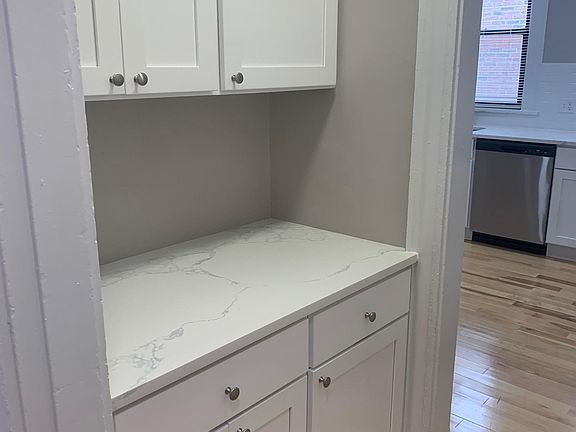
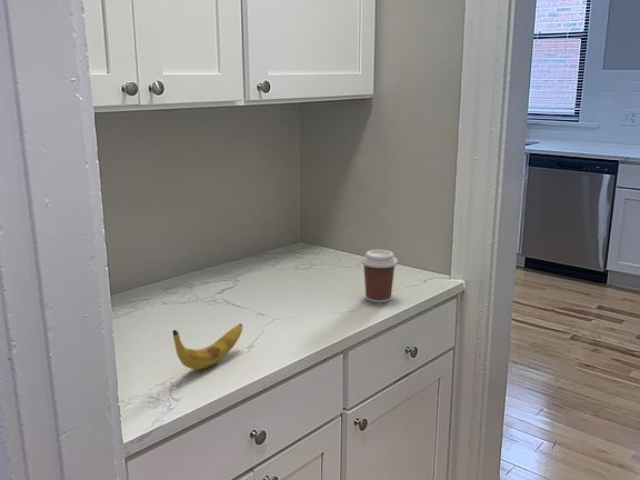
+ banana (214, 342)
+ coffee cup (379, 276)
